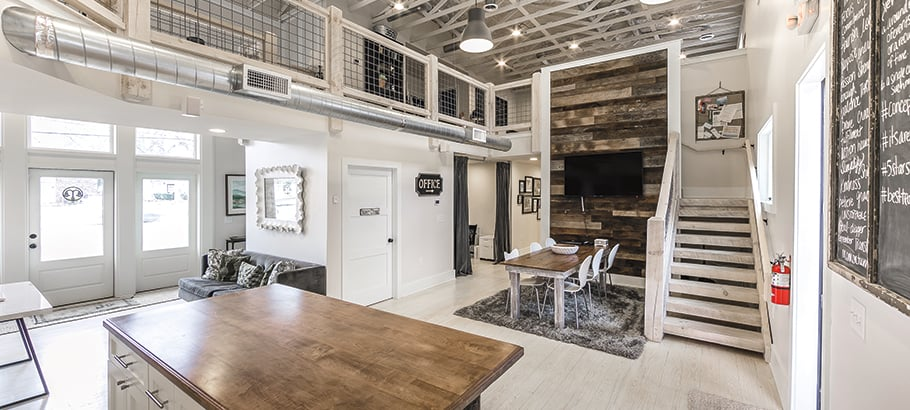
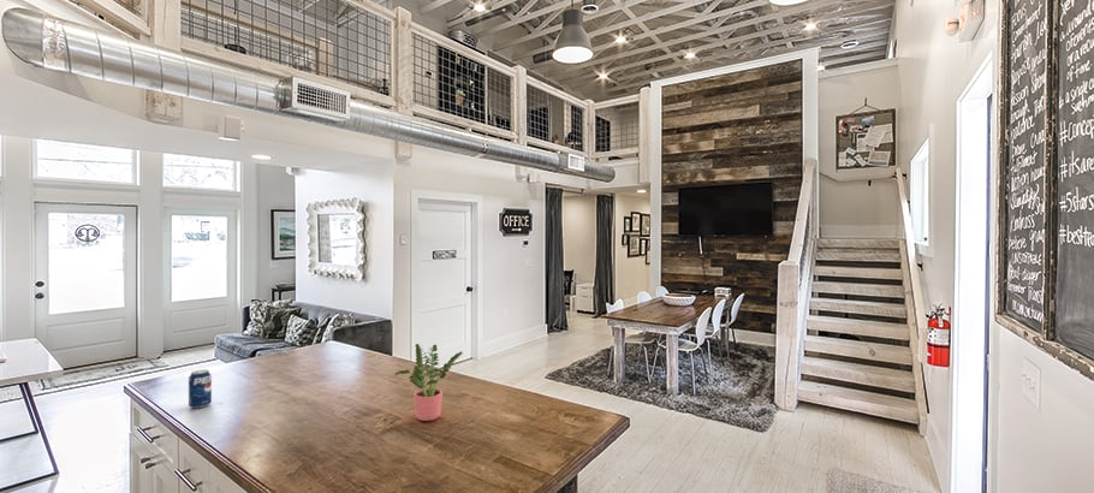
+ potted plant (427, 375)
+ beverage can (200, 388)
